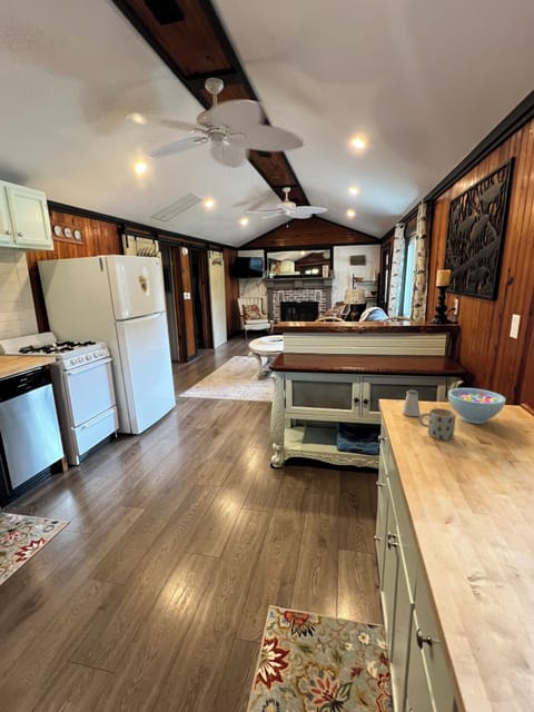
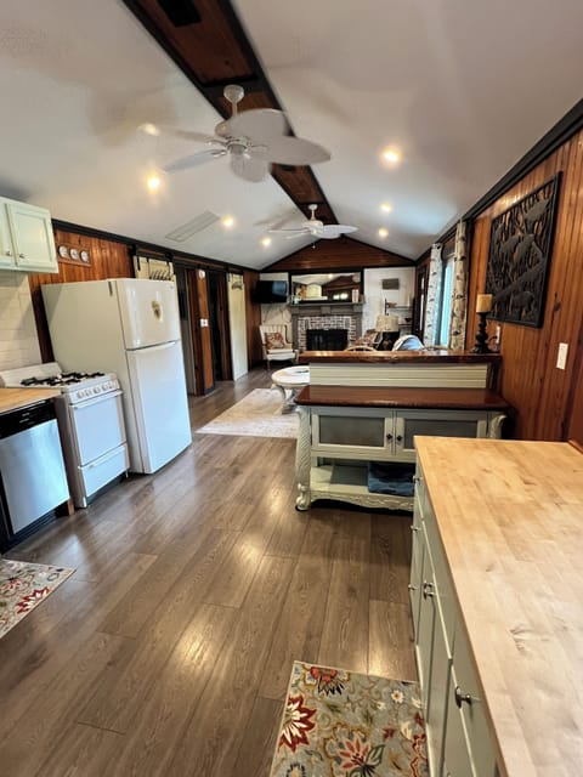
- mug (436, 423)
- saltshaker (412, 402)
- bowl (474, 407)
